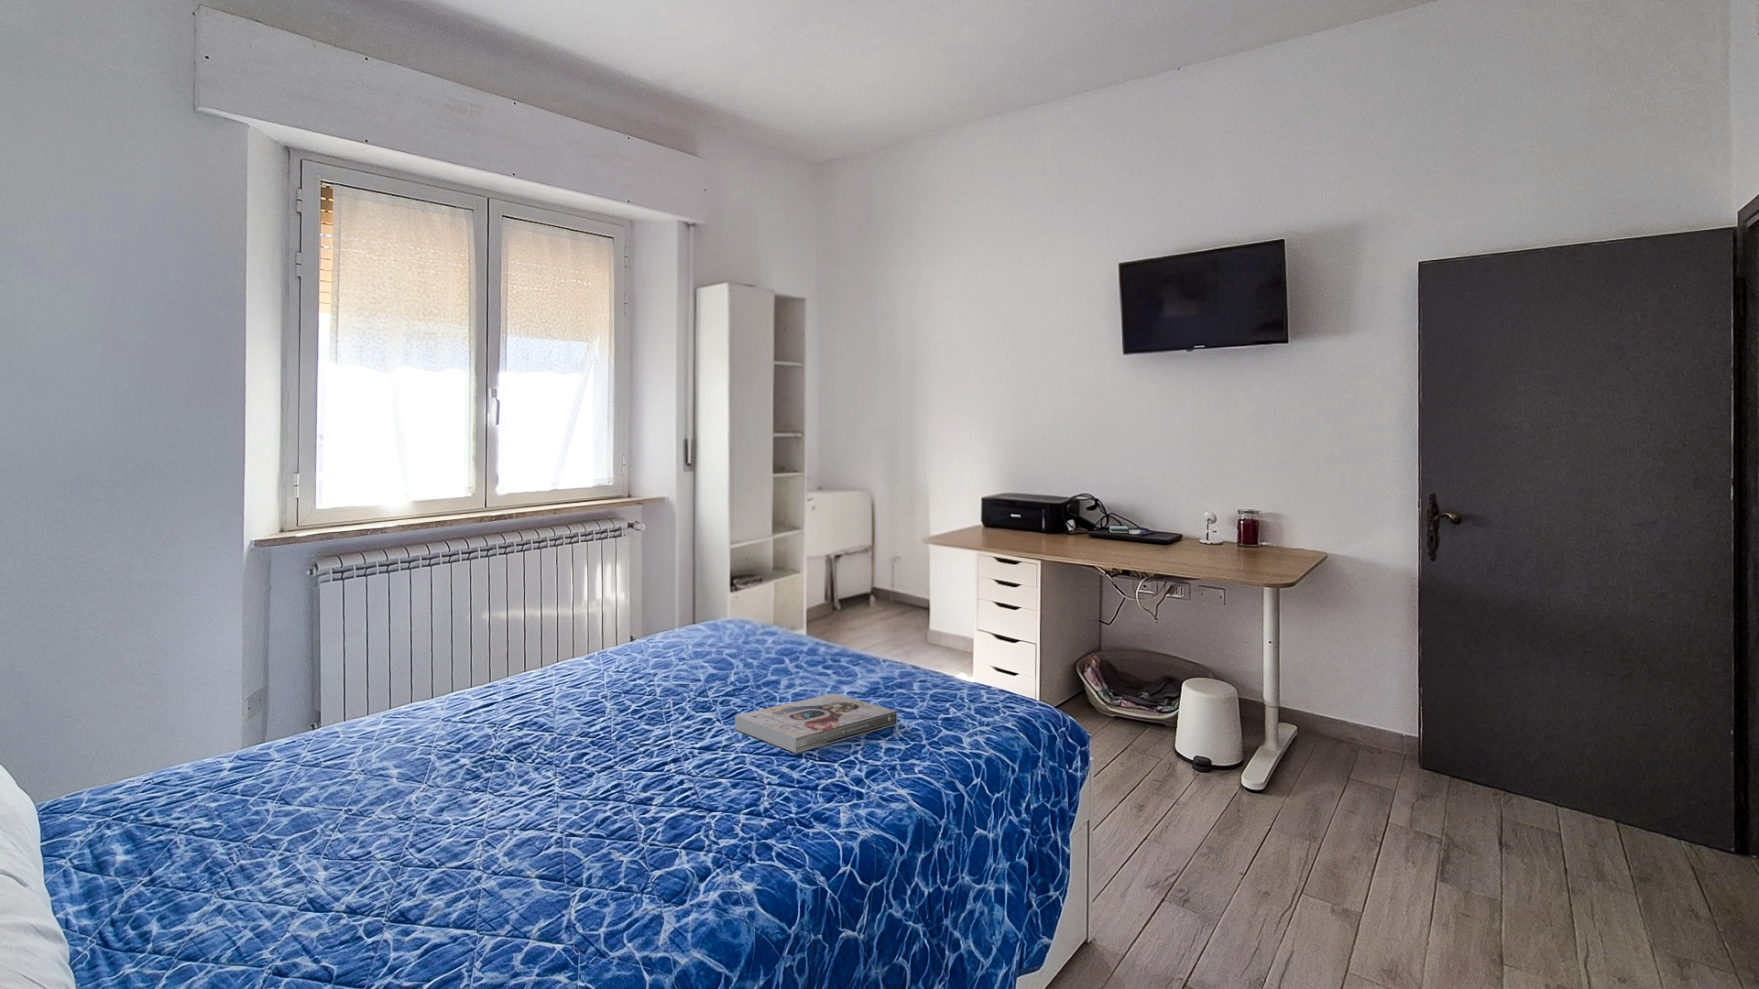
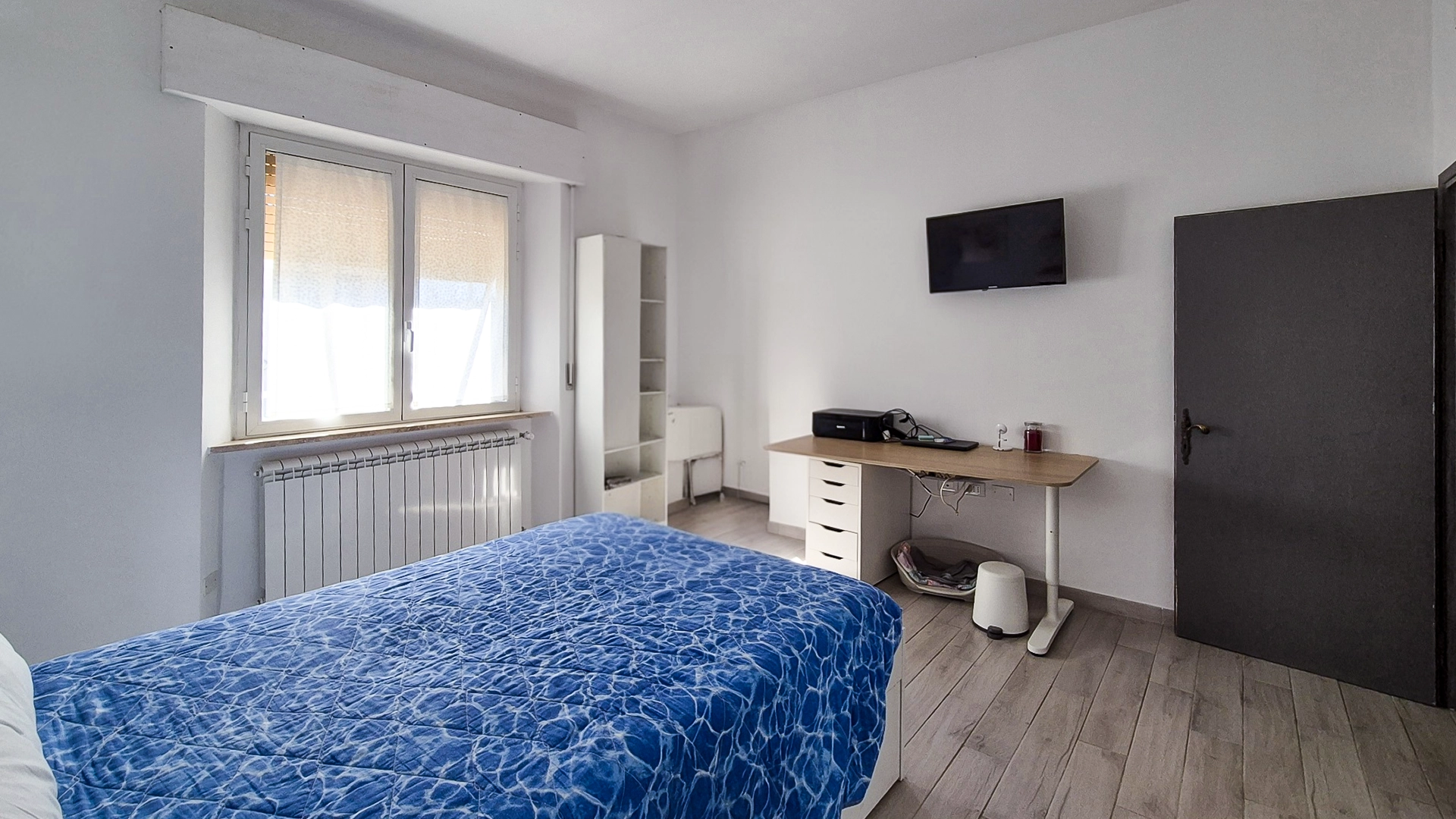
- book (817, 720)
